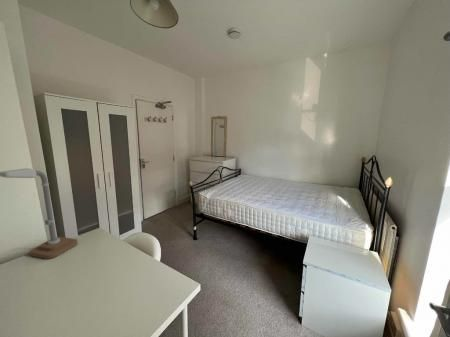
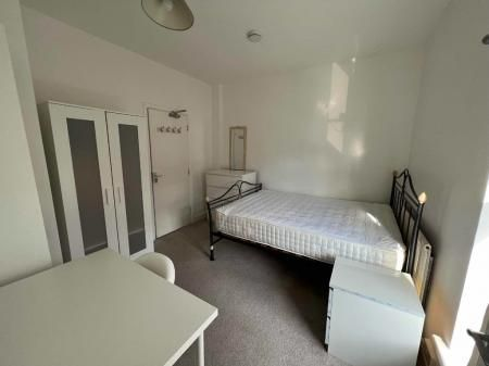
- desk lamp (46, 211)
